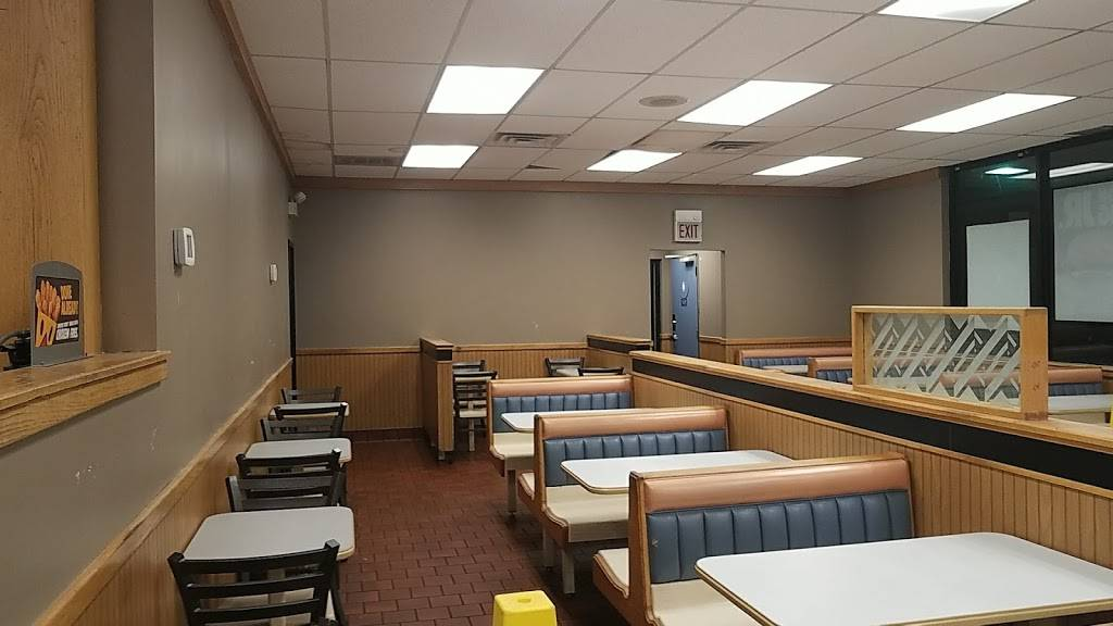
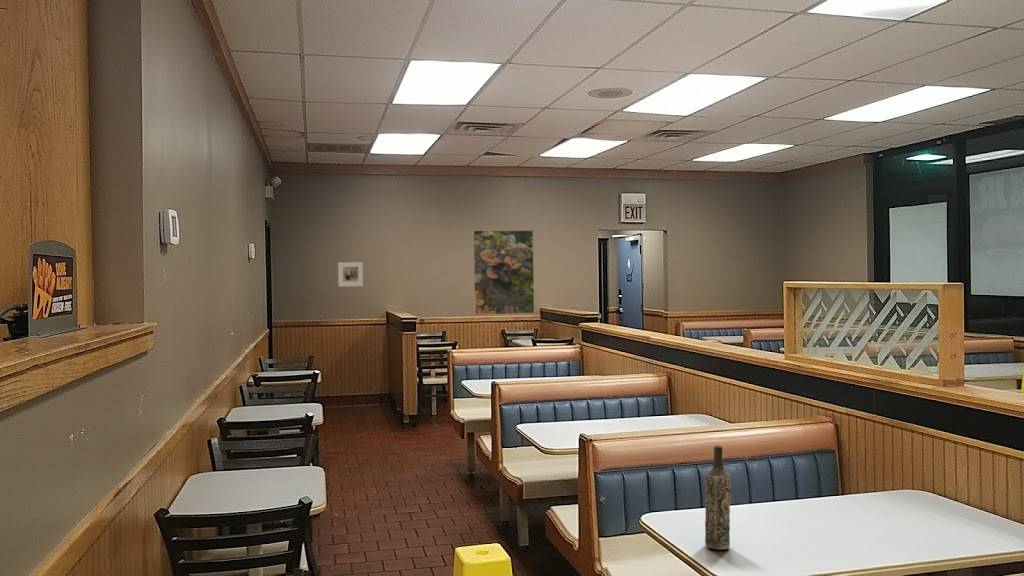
+ bottle (717, 496)
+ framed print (350, 274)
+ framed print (503, 272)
